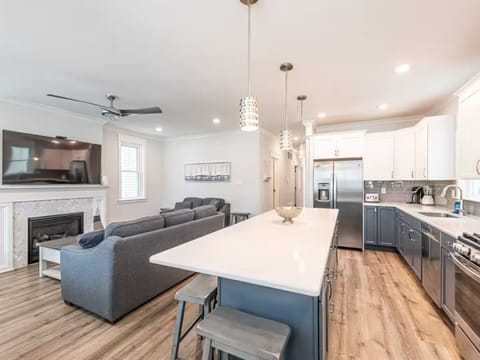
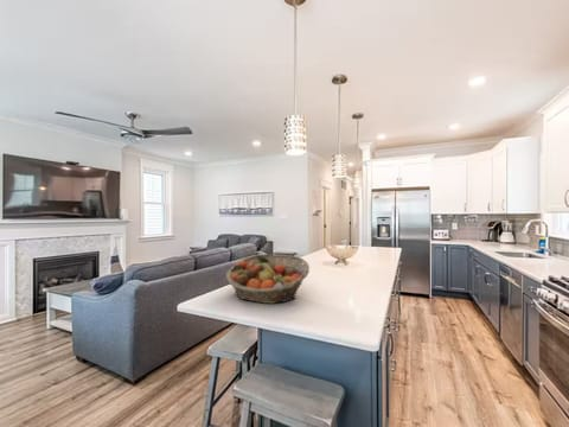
+ fruit basket (267, 276)
